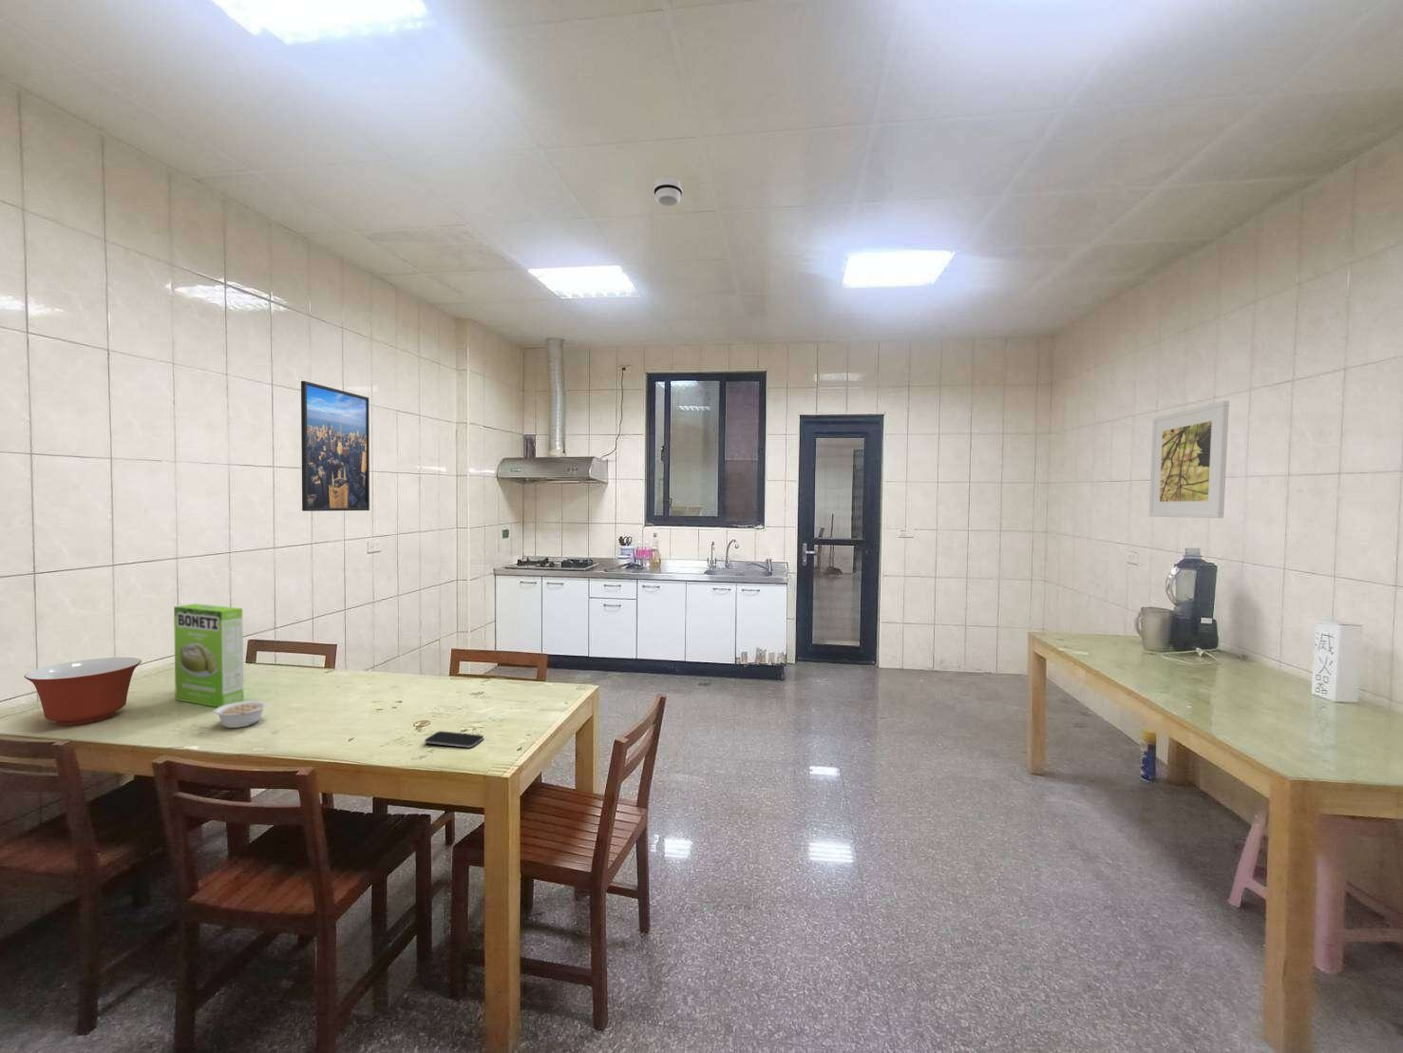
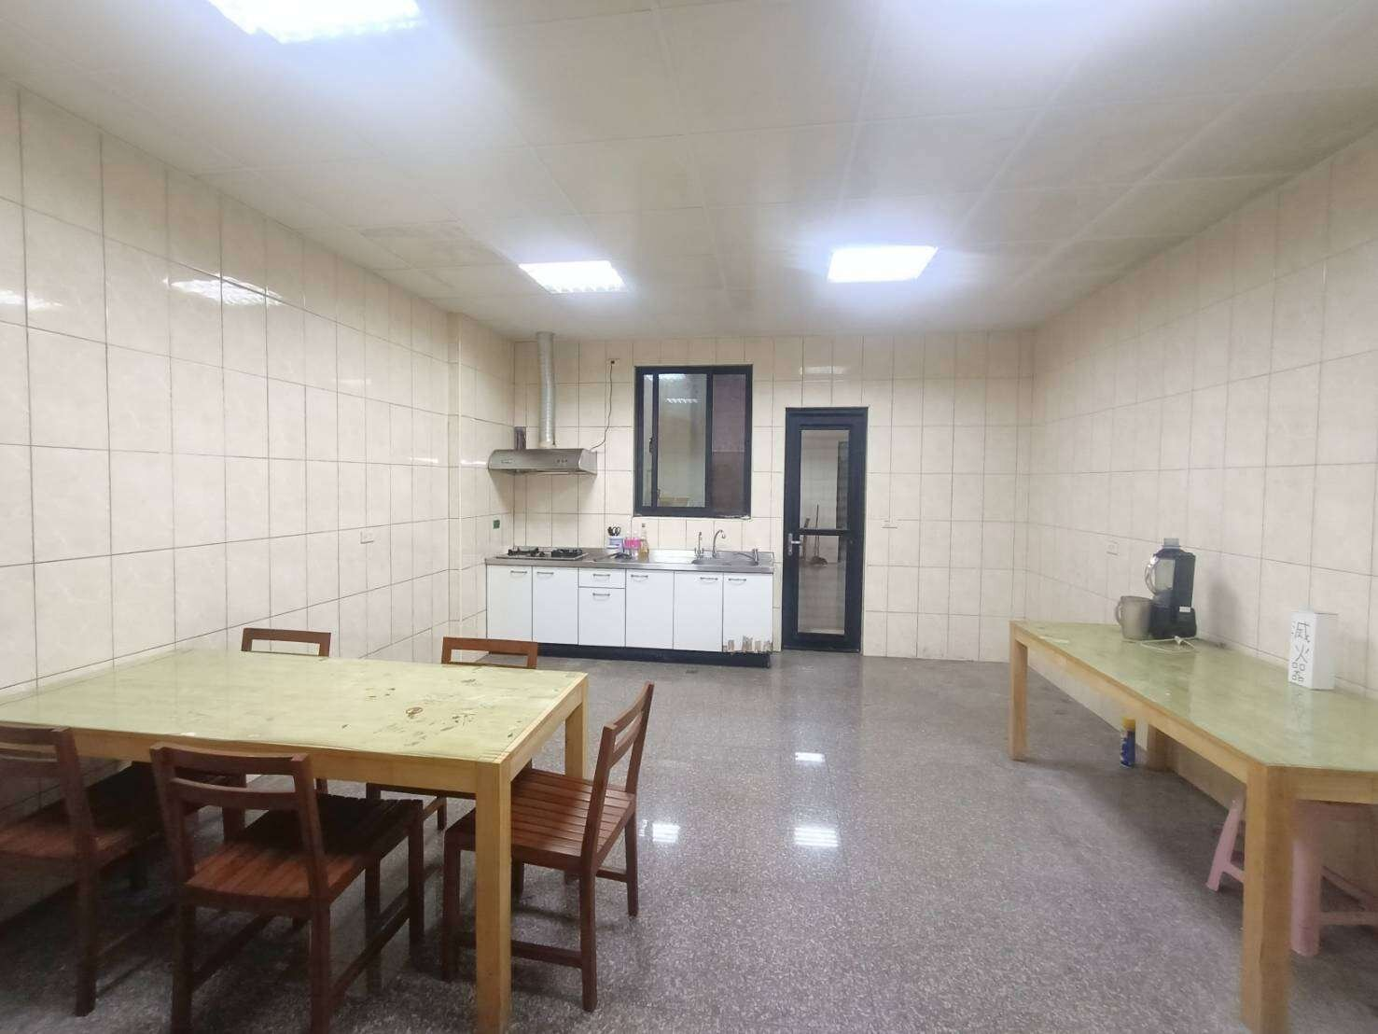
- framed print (1184, 463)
- cake mix box (208, 654)
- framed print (337, 450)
- smartphone (454, 739)
- mixing bowl (85, 692)
- smoke detector (668, 192)
- legume (242, 713)
